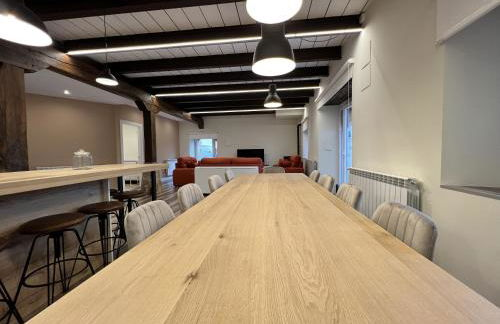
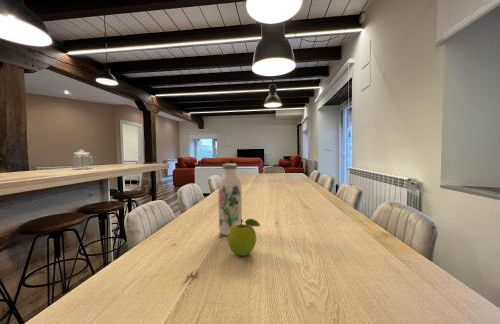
+ water bottle (230, 198)
+ fruit (244, 236)
